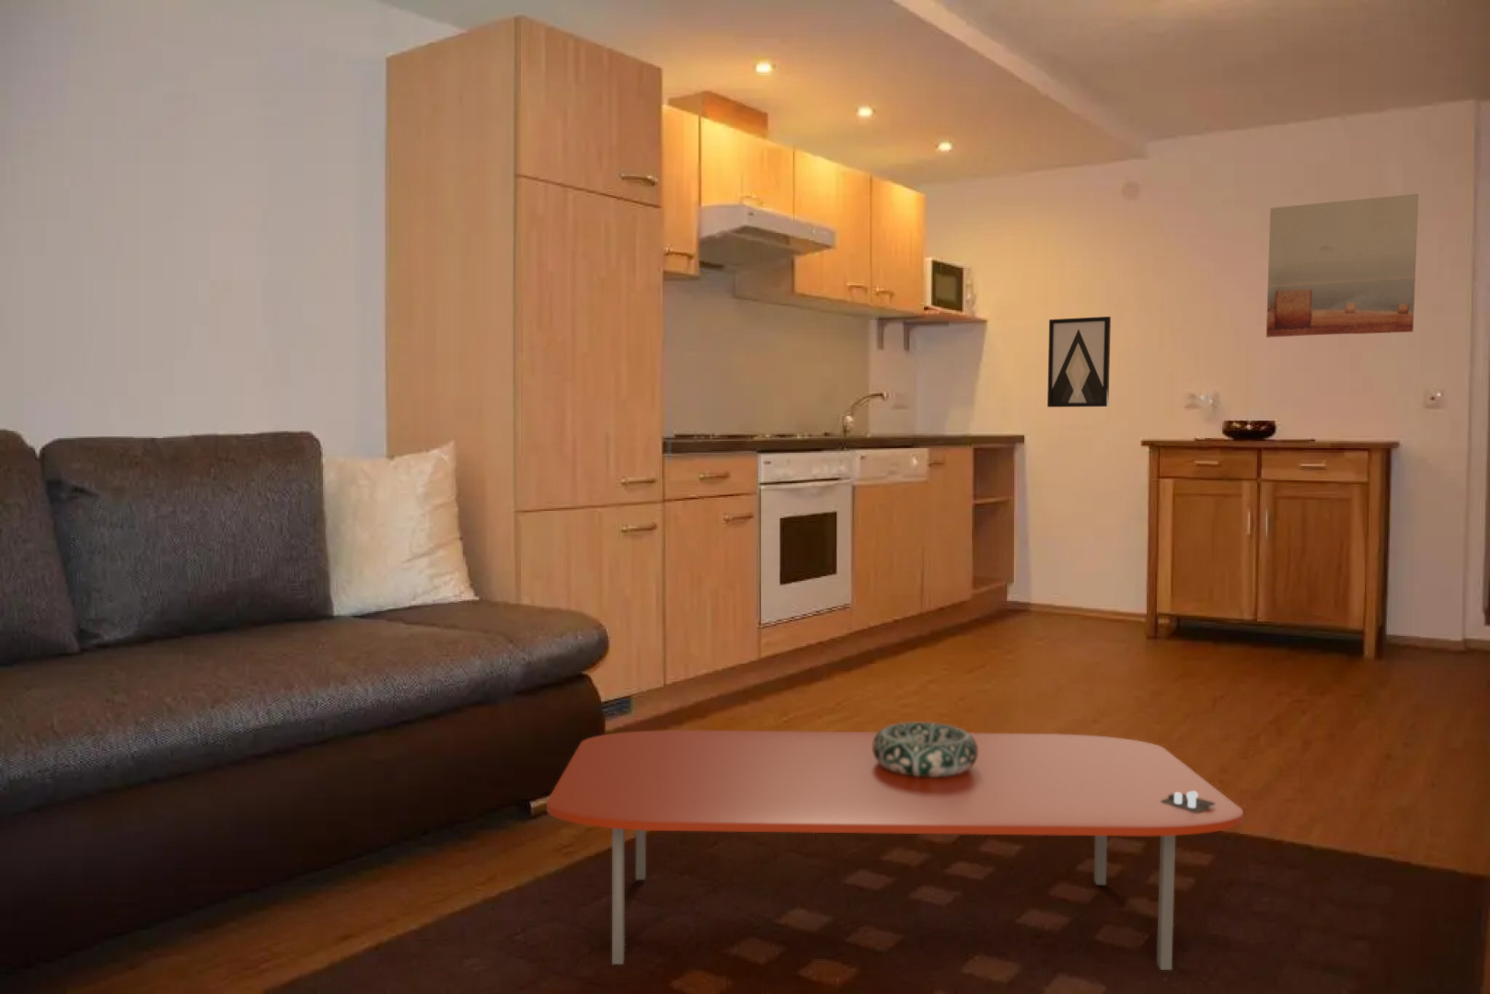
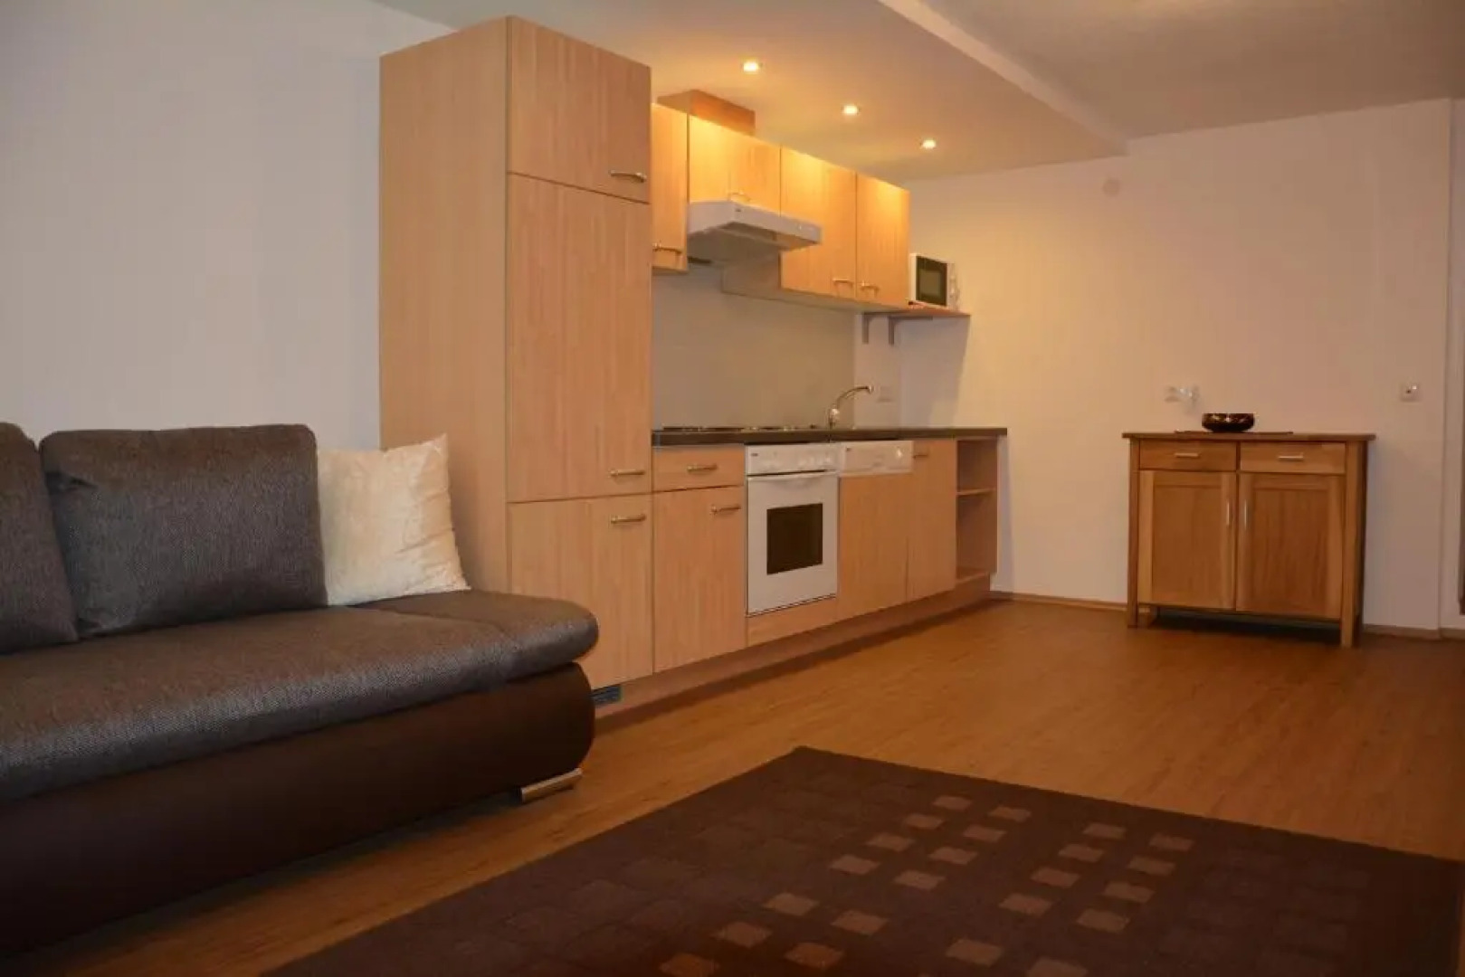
- wall art (1339, 267)
- coffee table (880, 832)
- wall art (1077, 363)
- candle (1187, 795)
- decorative bowl (924, 748)
